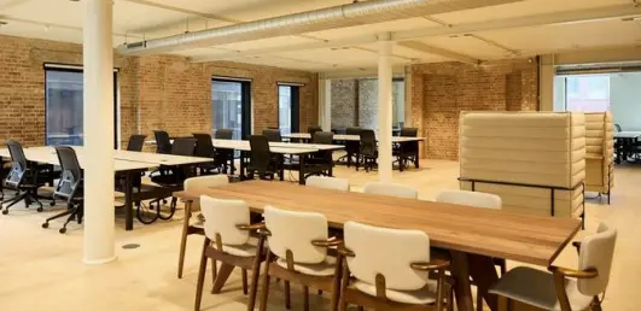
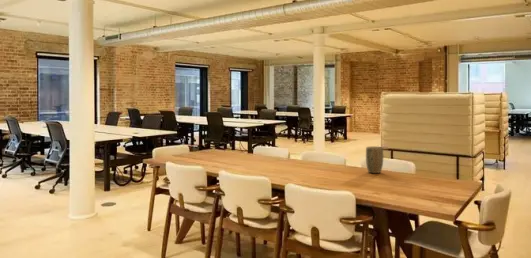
+ plant pot (374, 159)
